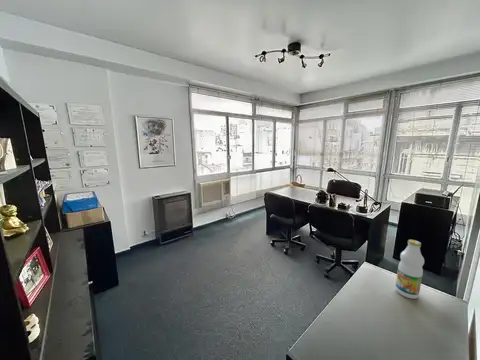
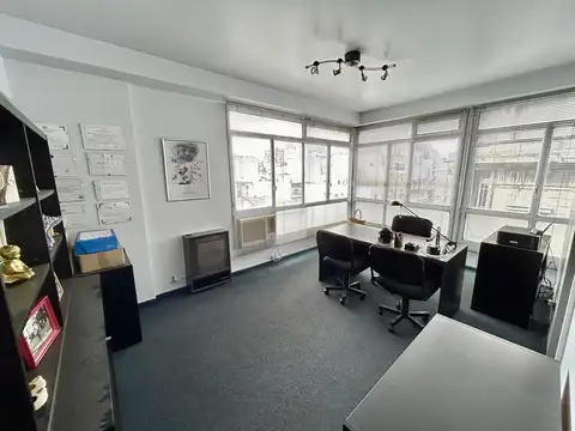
- bottle (410, 267)
